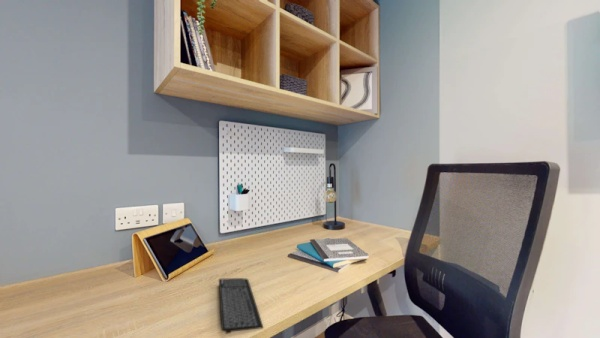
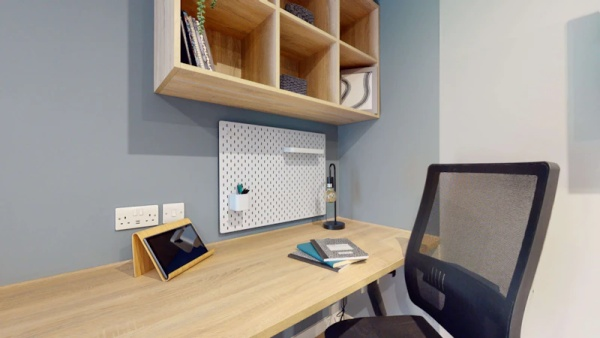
- keyboard (237, 299)
